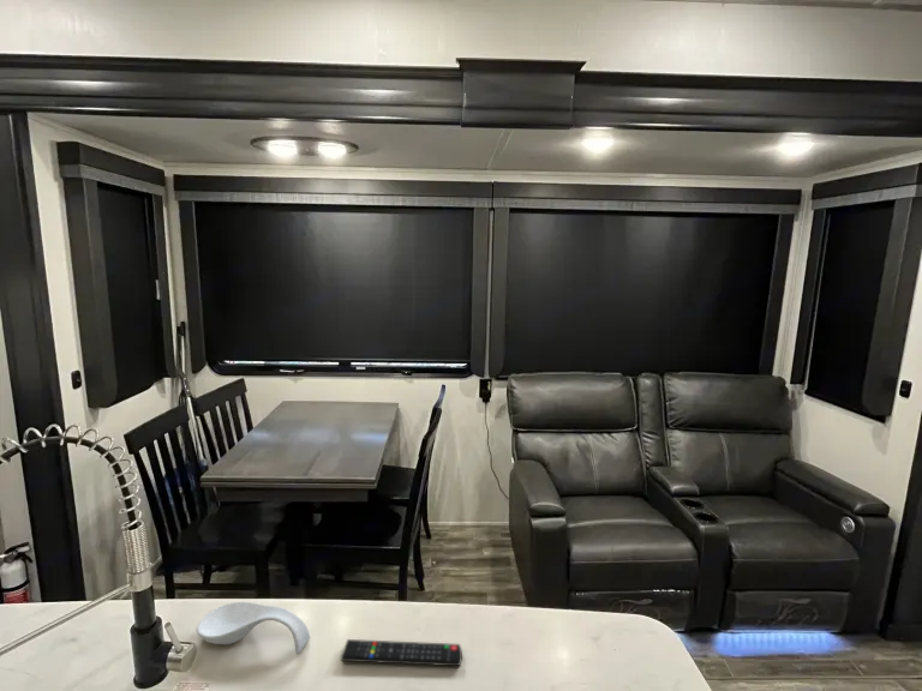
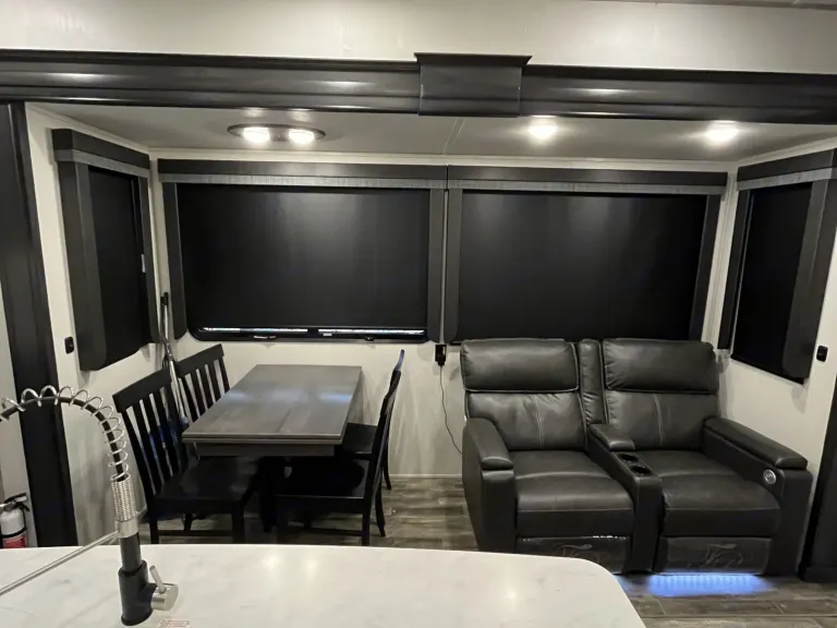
- spoon rest (253, 623)
- remote control (402, 654)
